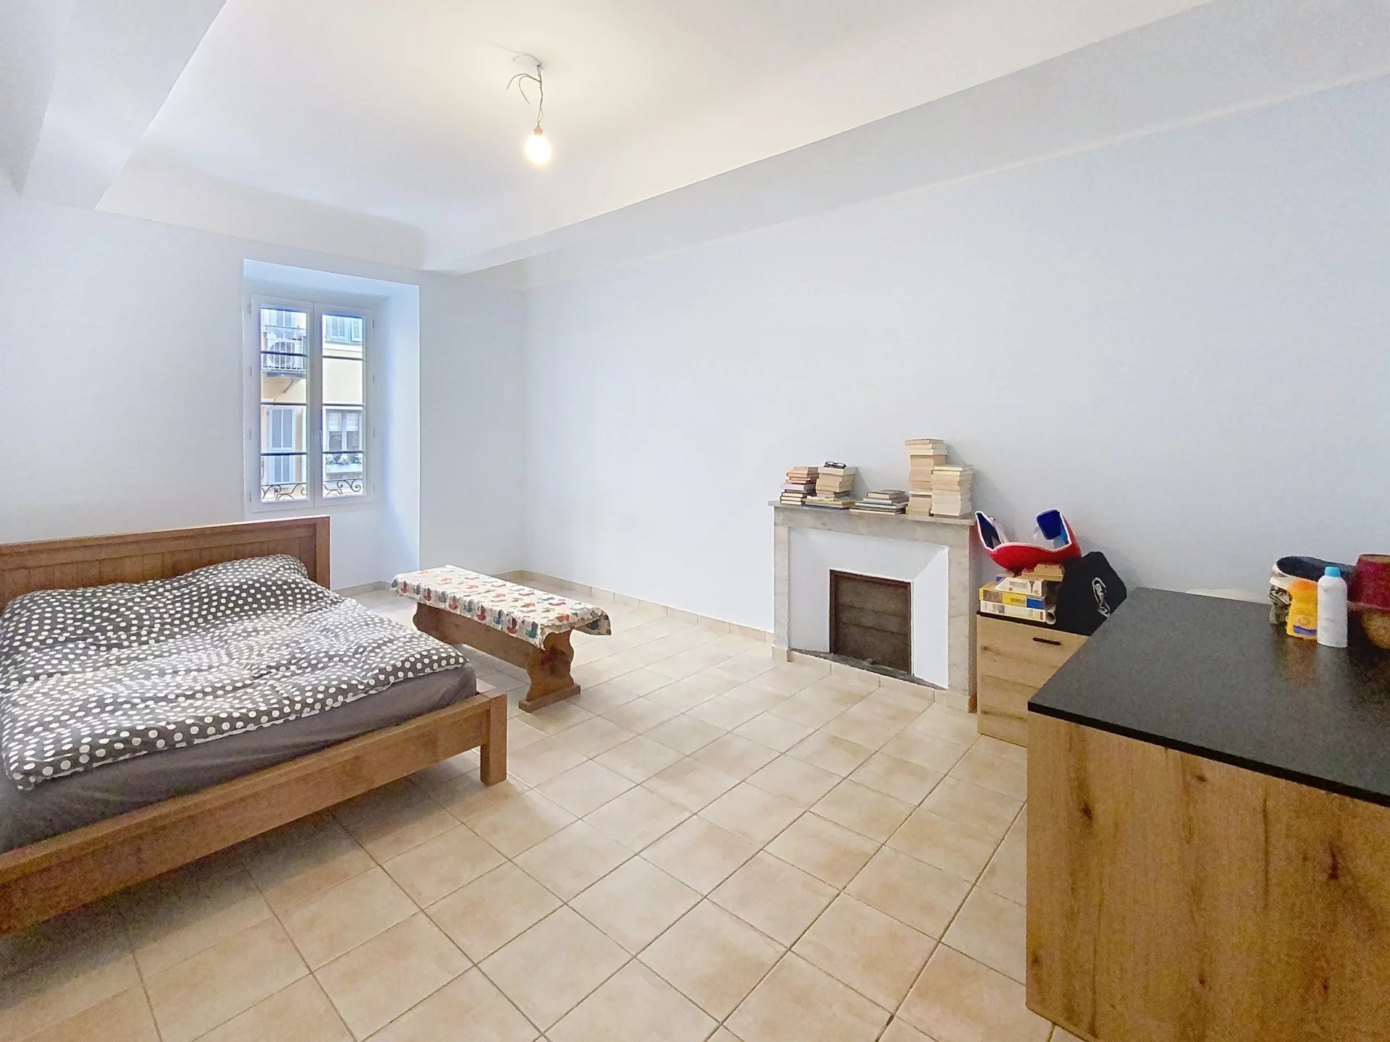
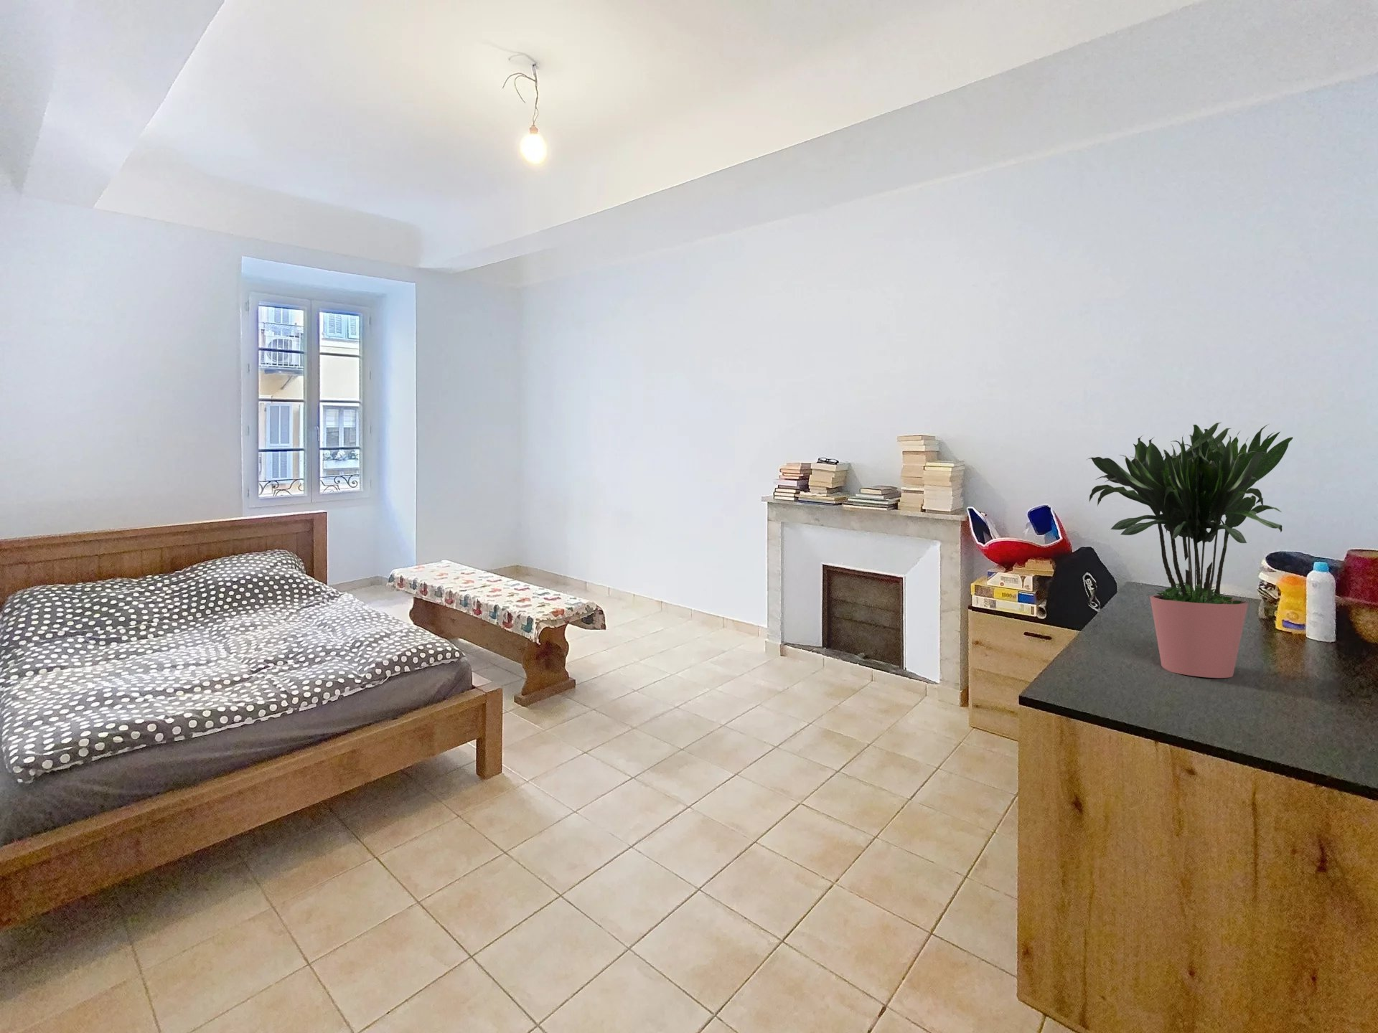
+ potted plant (1195, 549)
